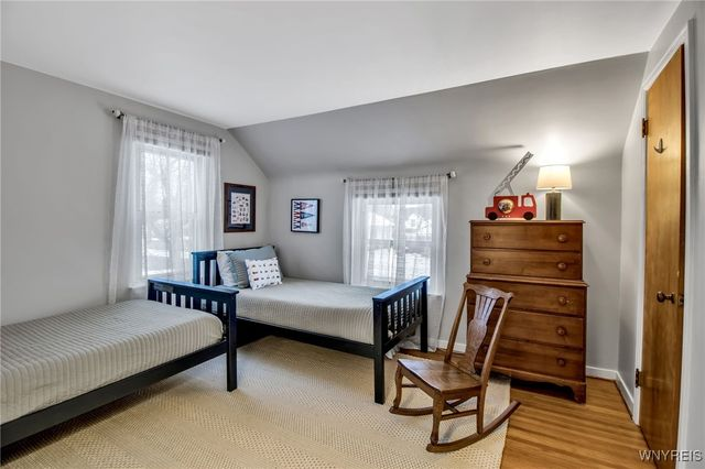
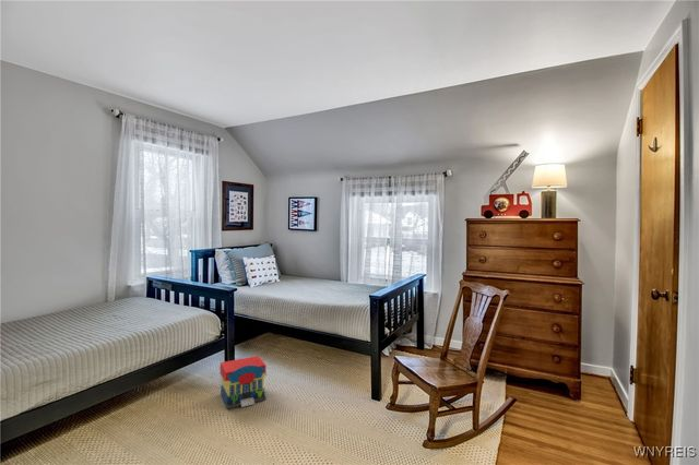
+ toy house (242, 379)
